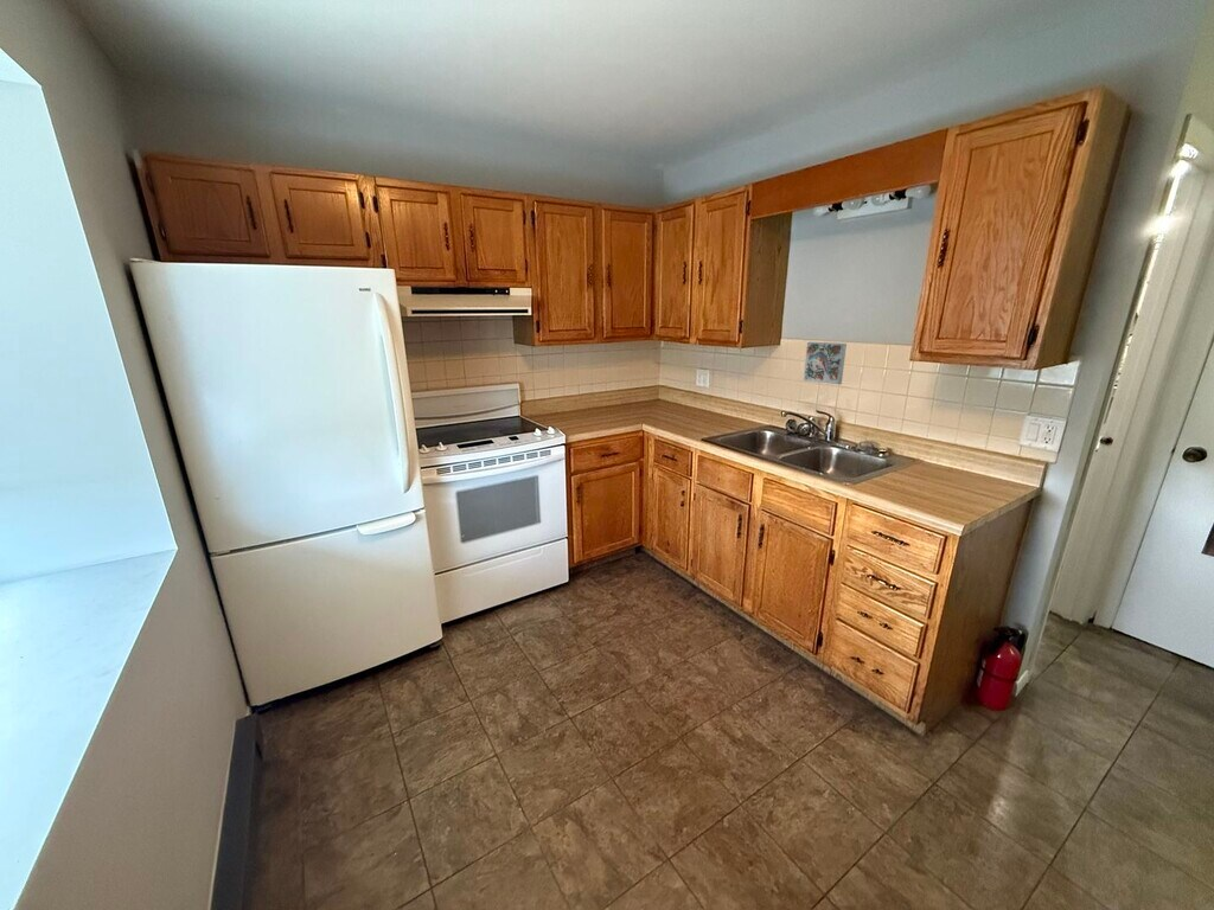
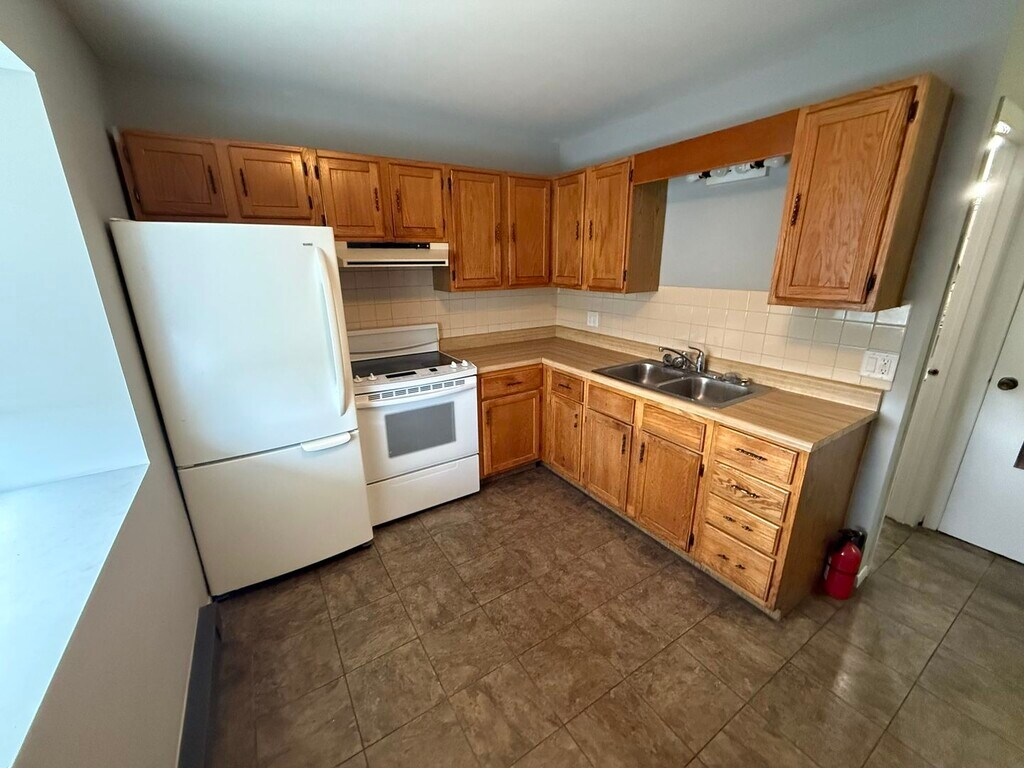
- decorative tile (823, 363)
